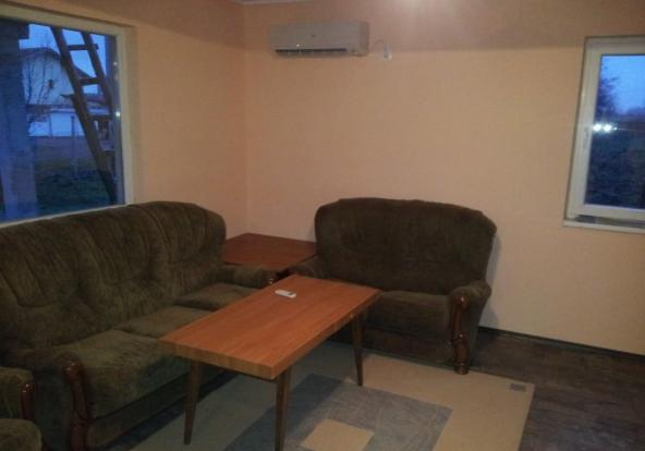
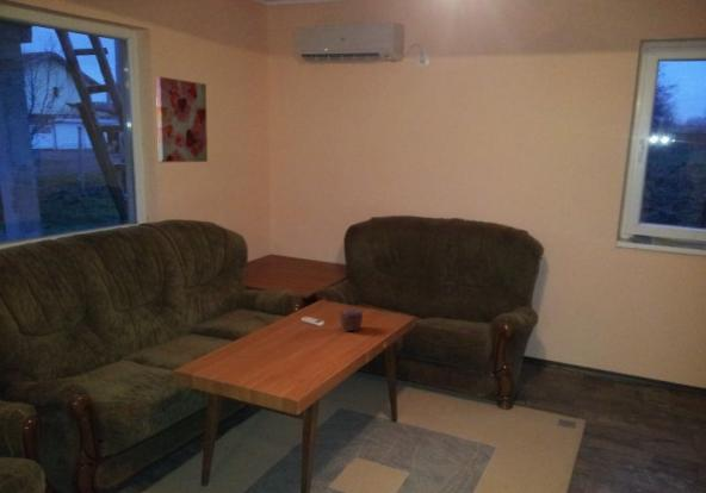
+ apple (351, 319)
+ wall art (182, 121)
